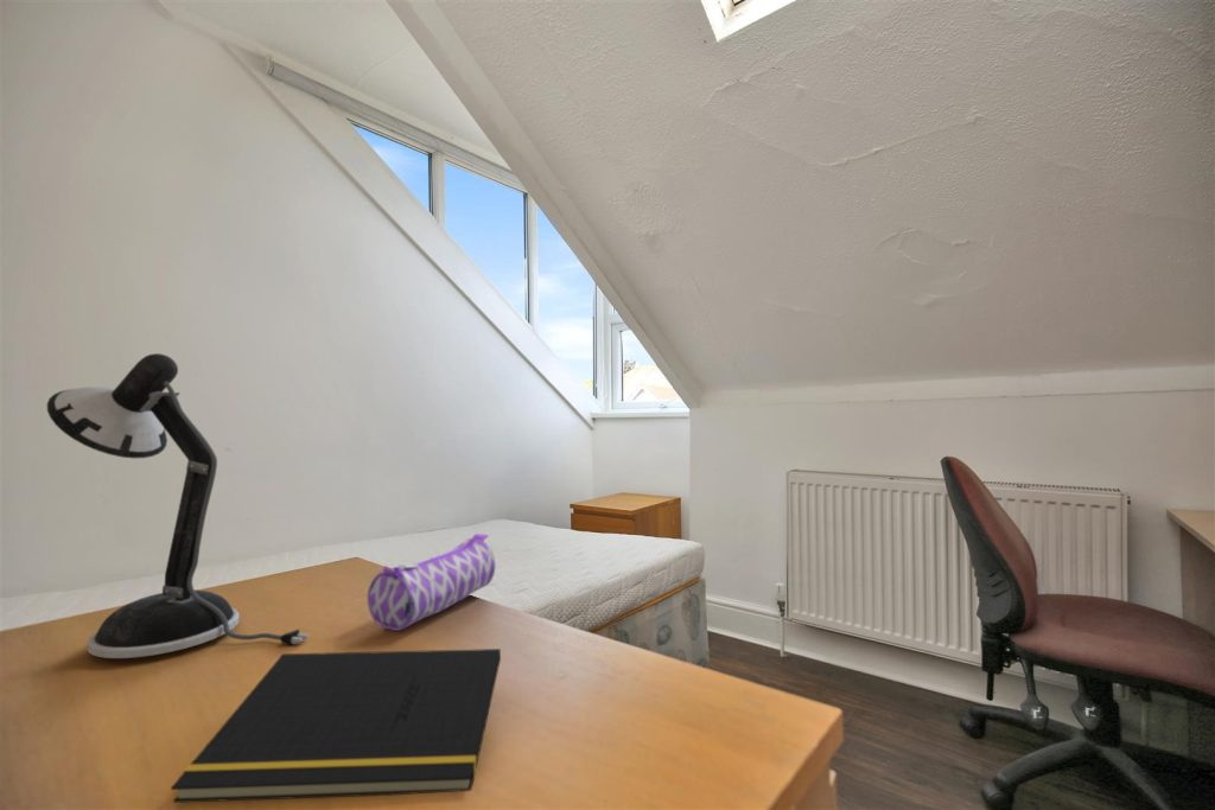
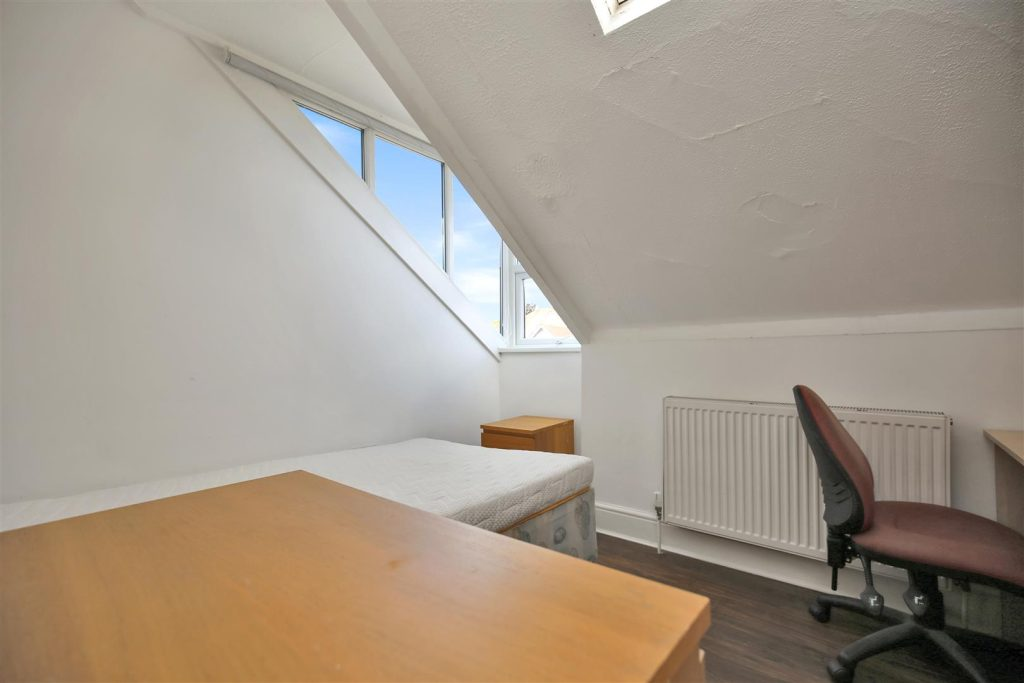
- desk lamp (182, 495)
- notepad (363, 713)
- pencil case (435, 578)
